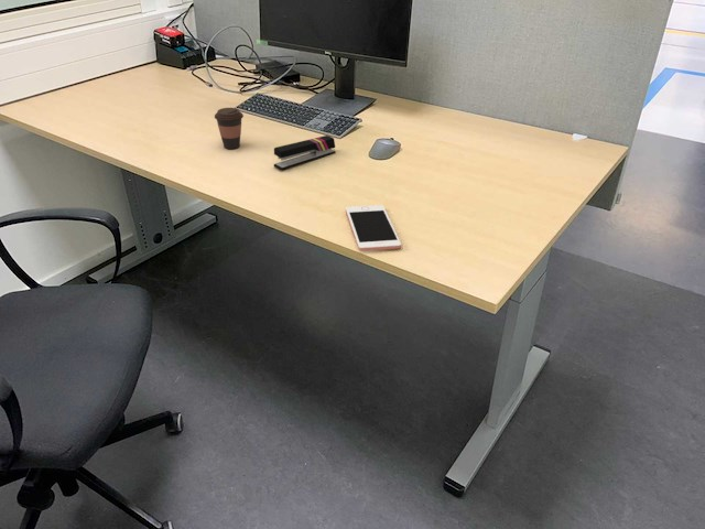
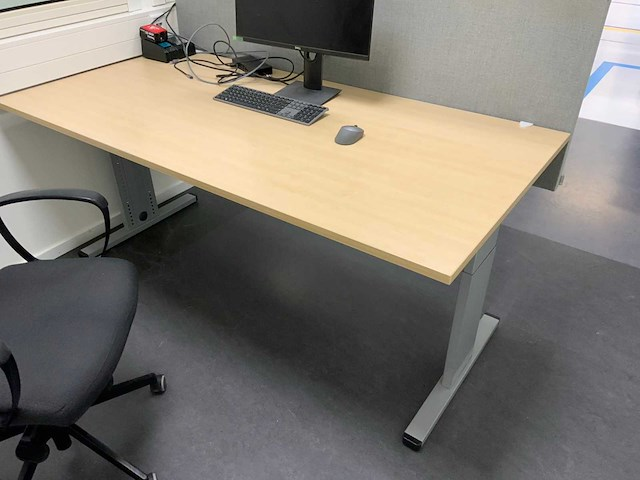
- stapler (305, 150)
- cell phone (371, 226)
- coffee cup (229, 128)
